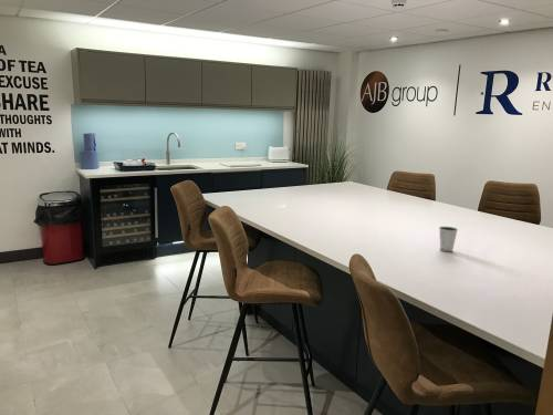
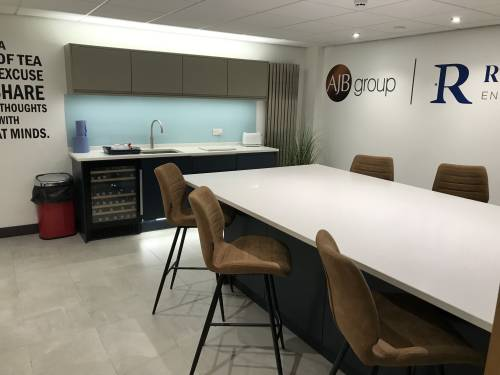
- dixie cup (447, 239)
